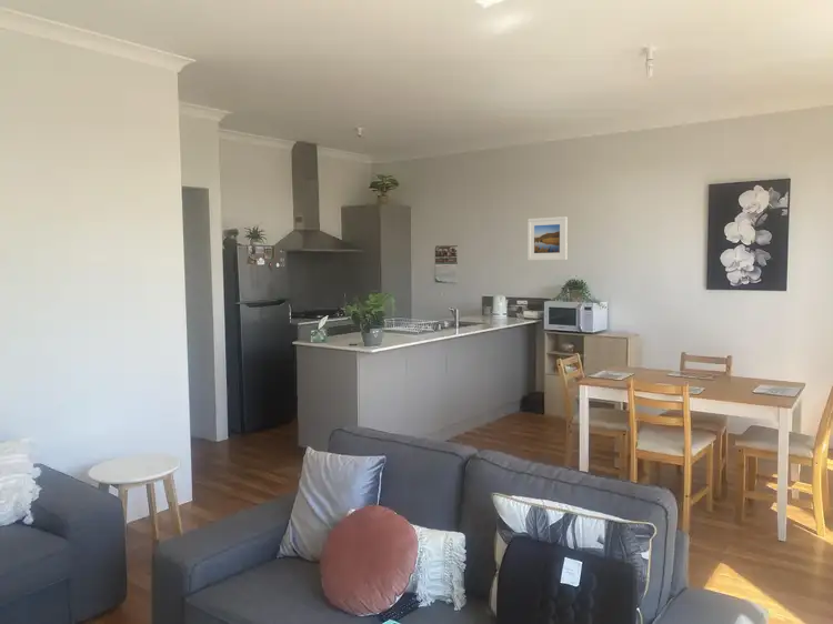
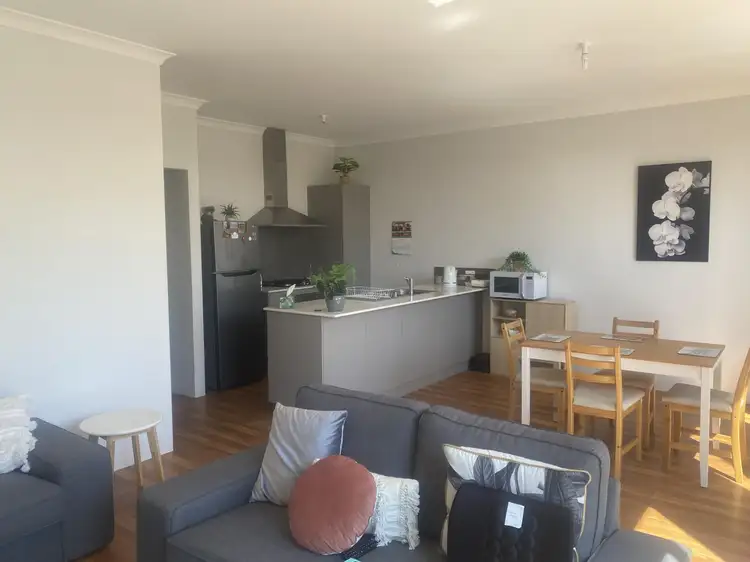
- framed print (546, 239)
